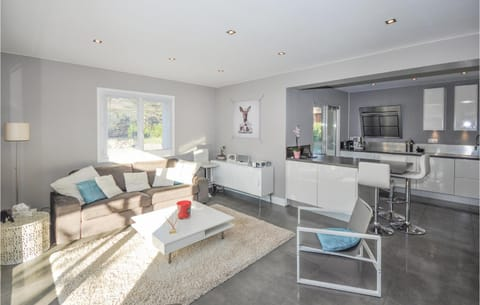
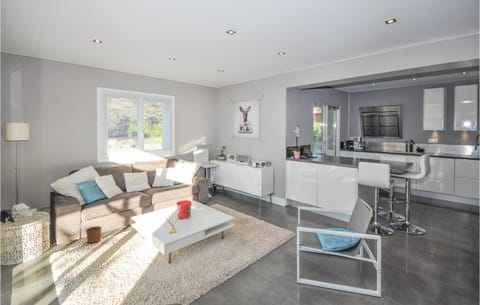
+ plant pot (93, 231)
